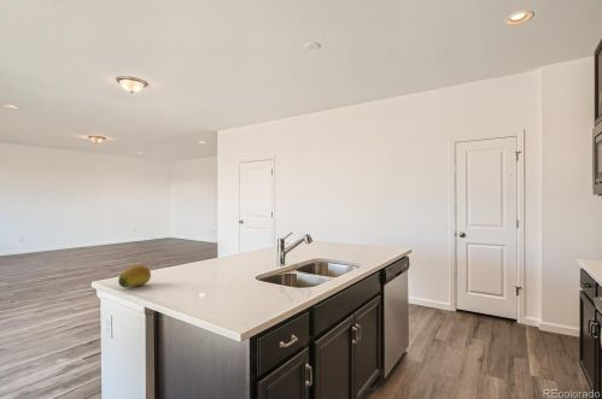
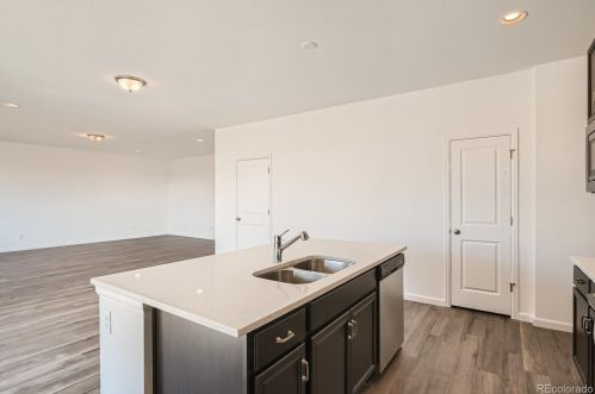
- fruit (134, 276)
